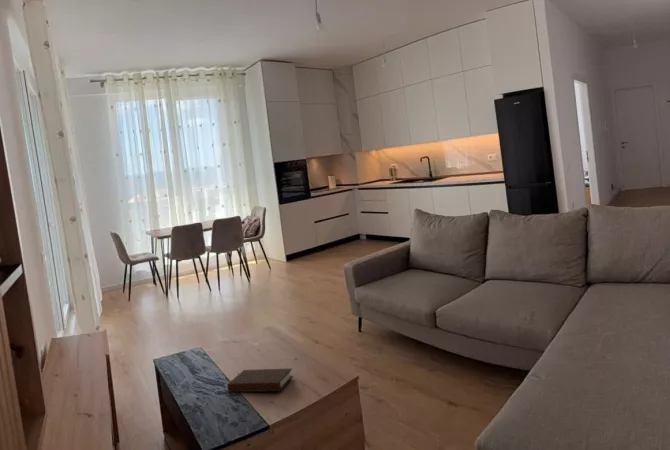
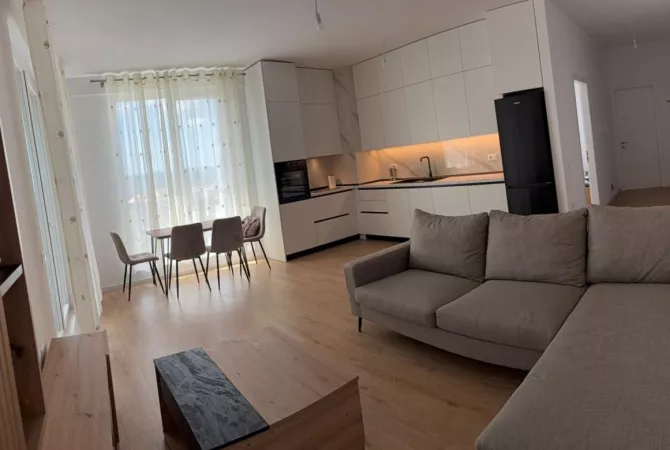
- book (260, 380)
